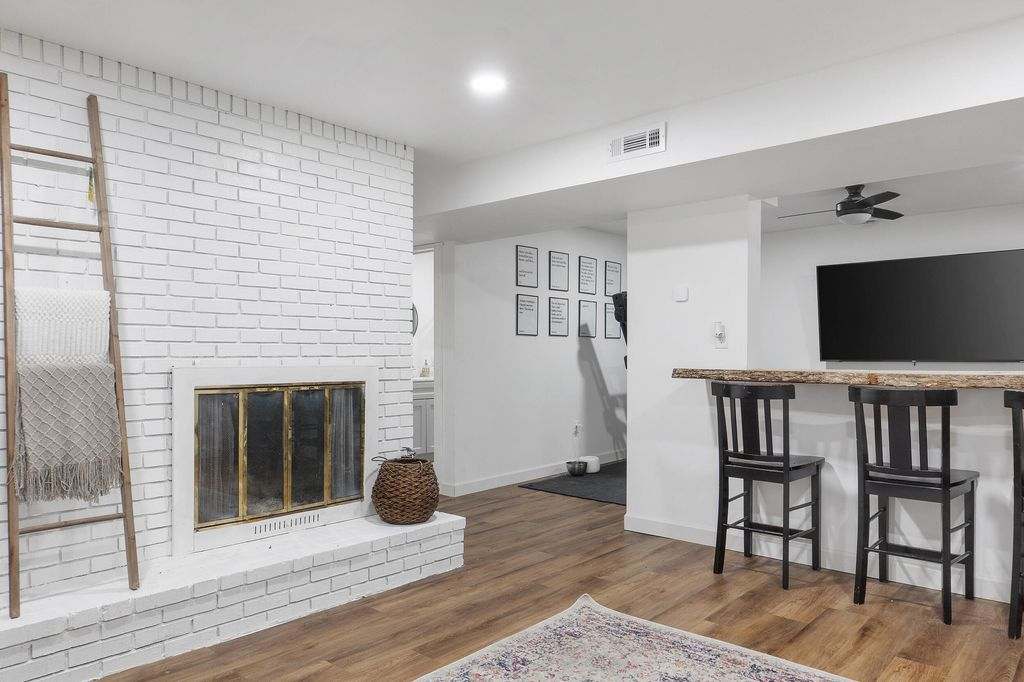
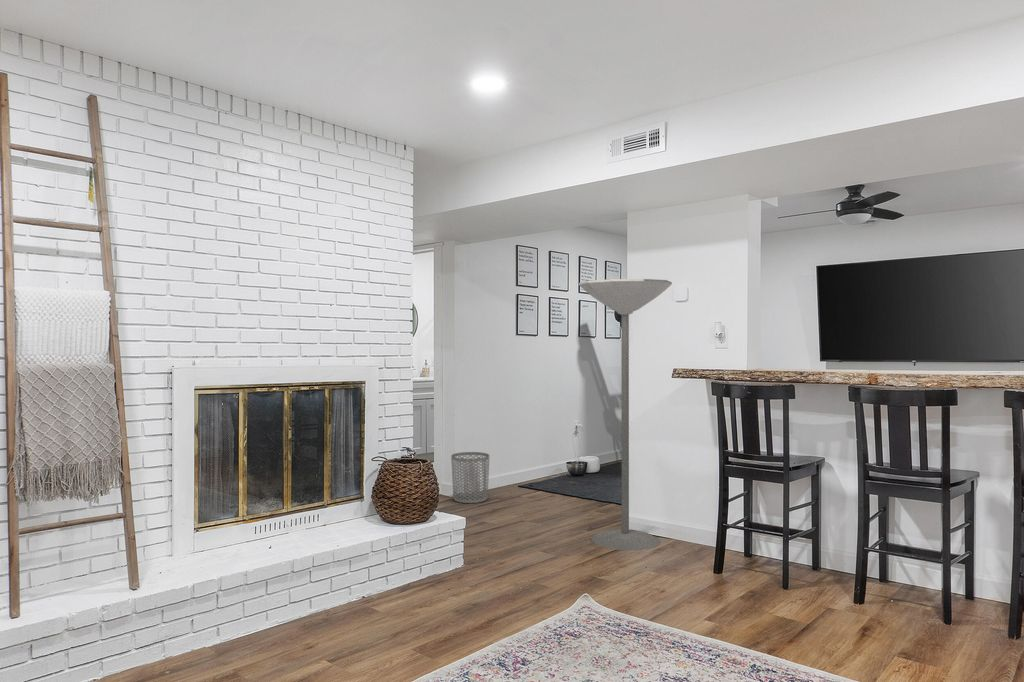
+ floor lamp (625, 411)
+ waste bin (470, 477)
